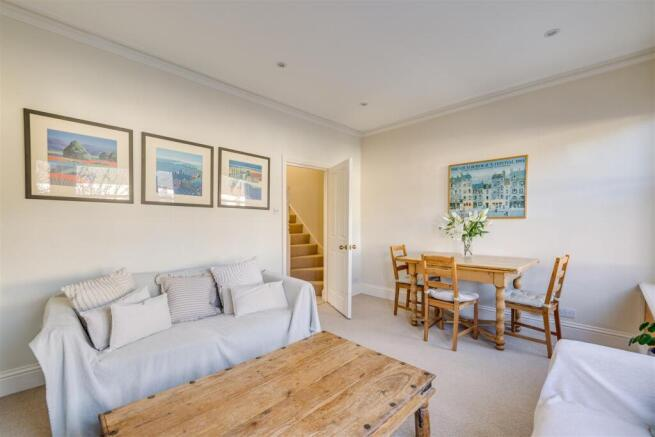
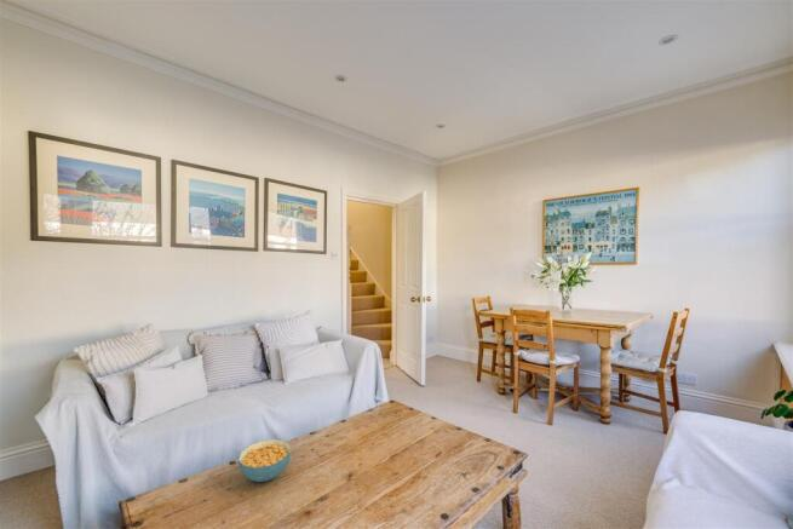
+ cereal bowl (265, 464)
